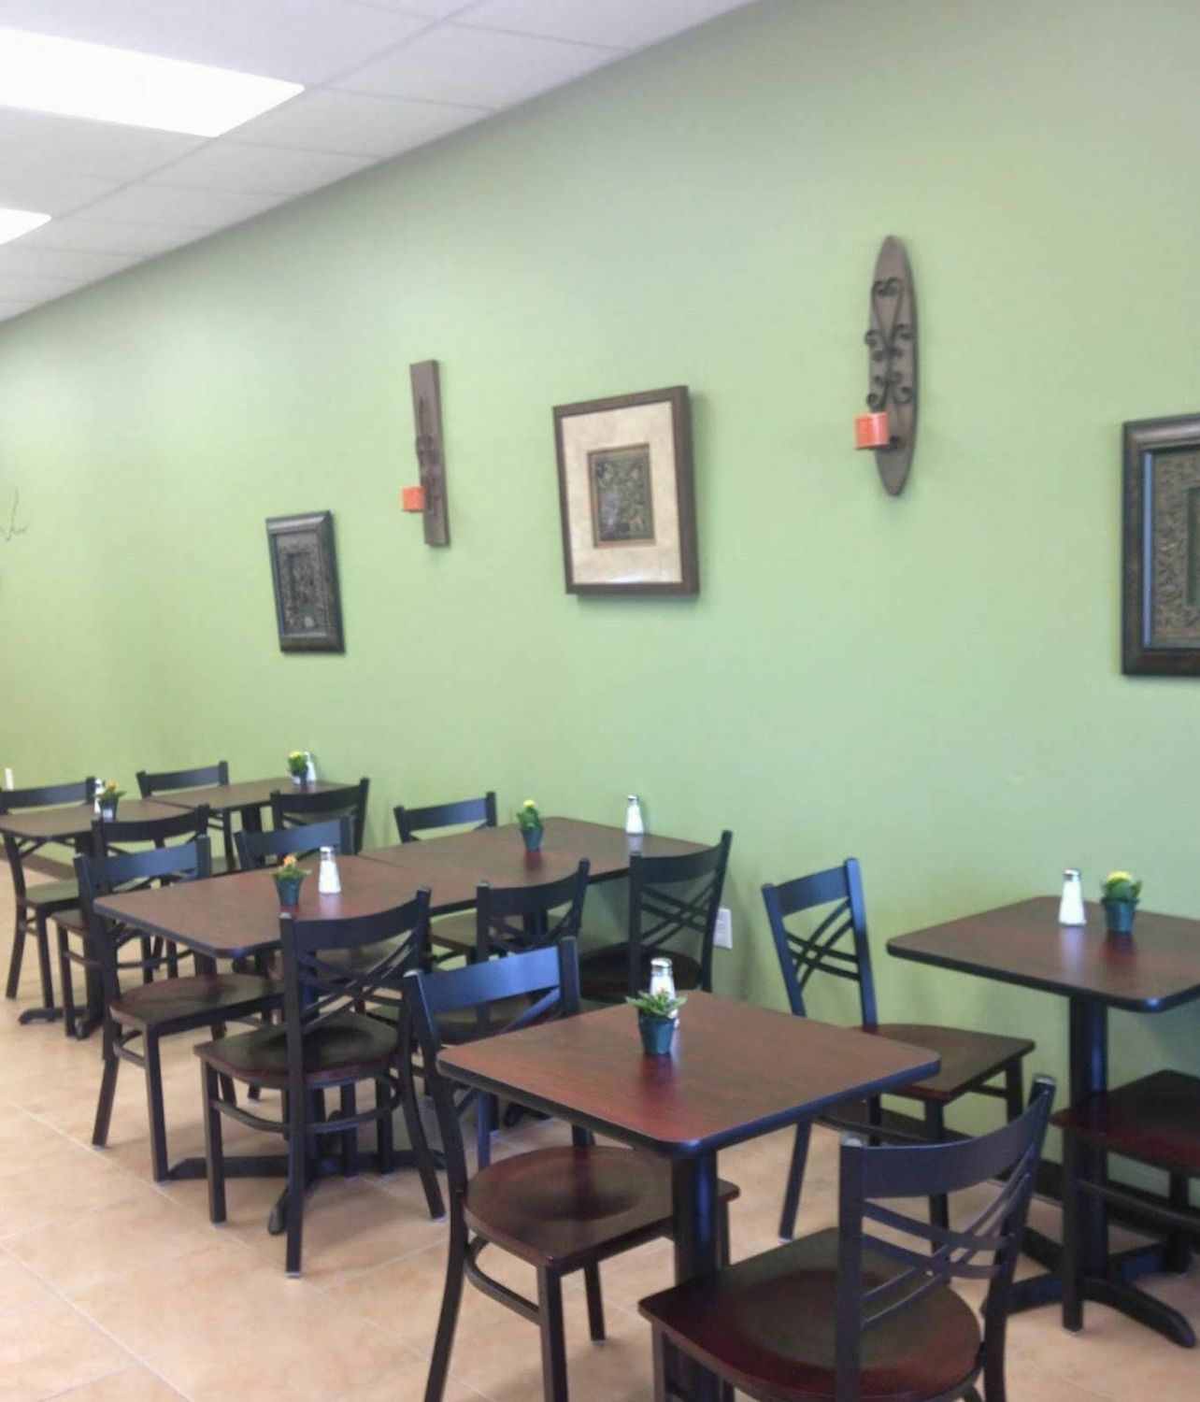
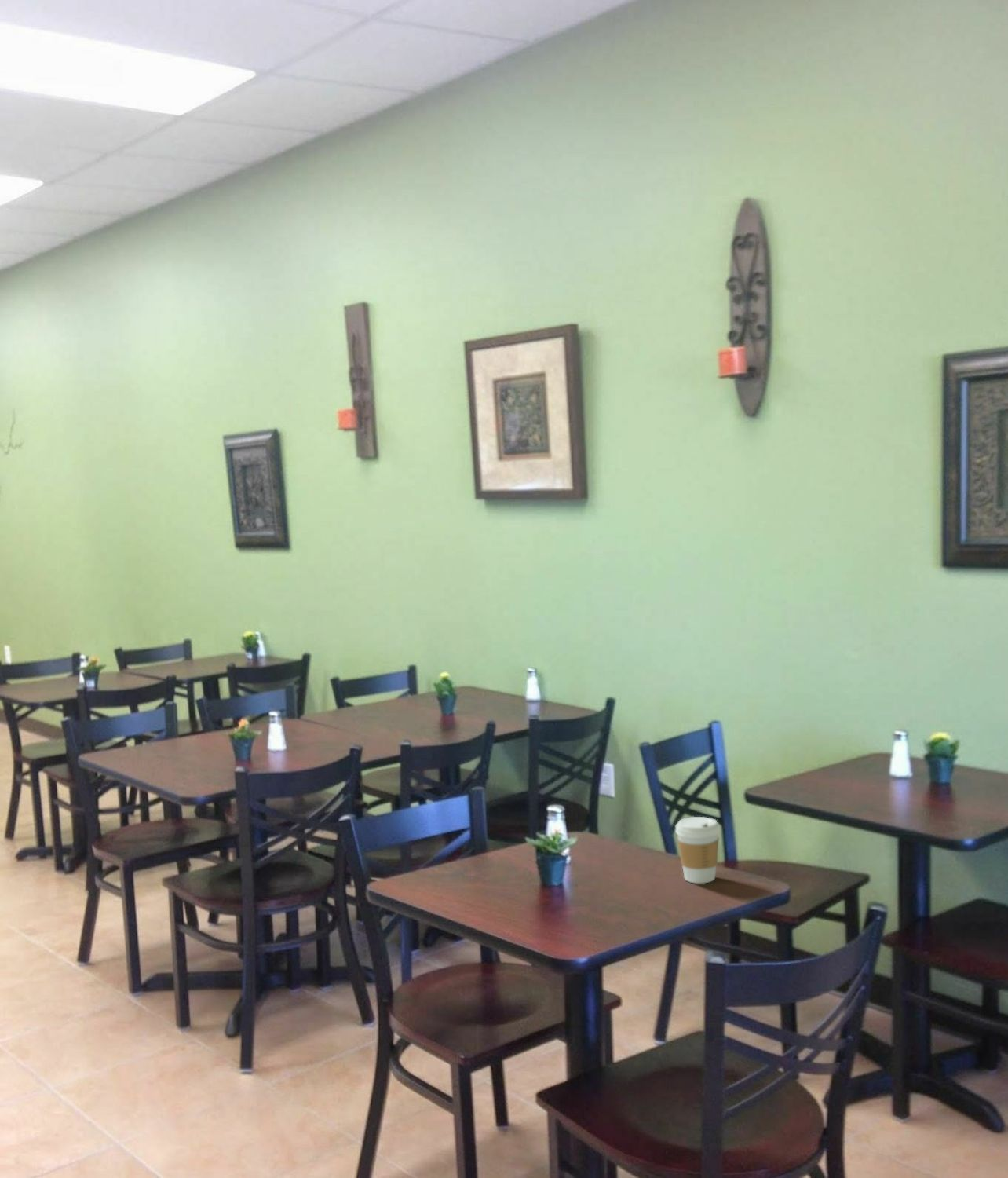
+ coffee cup (698, 849)
